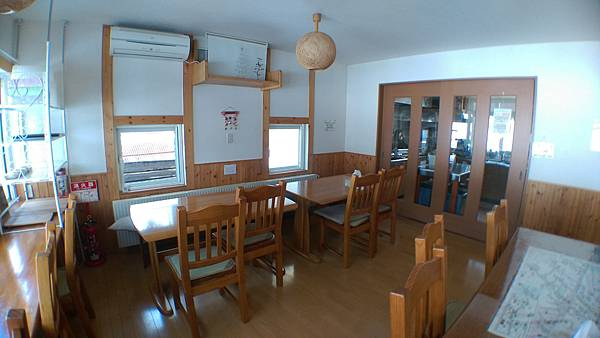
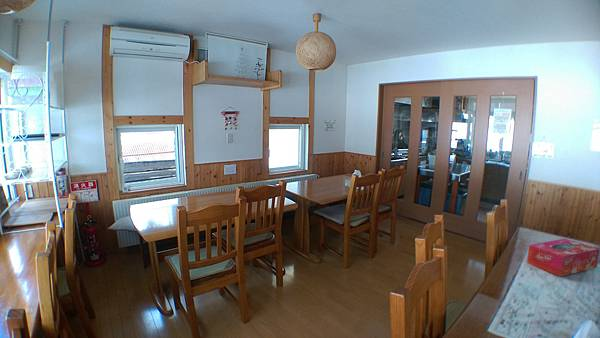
+ tissue box (562, 256)
